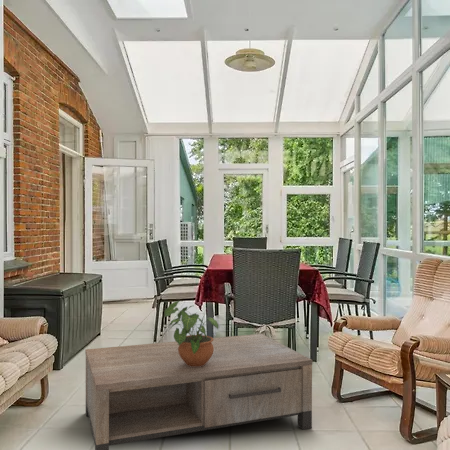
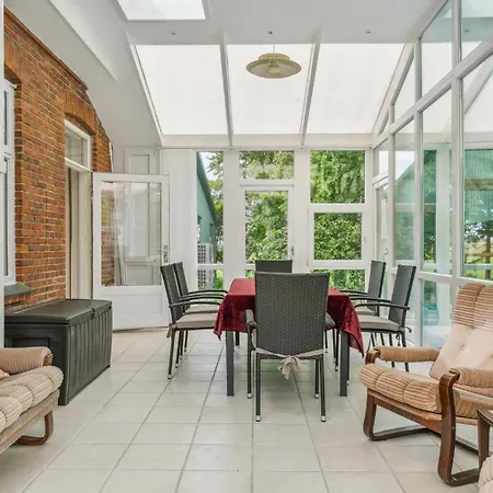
- coffee table (194, 387)
- potted plant (188, 332)
